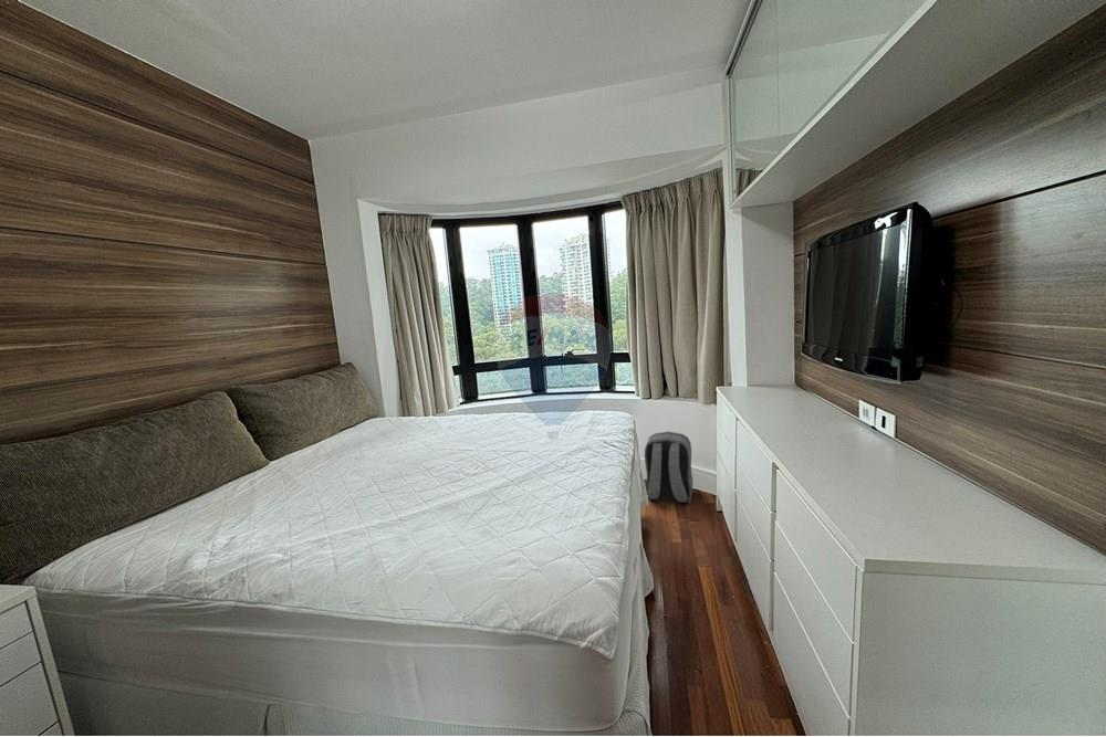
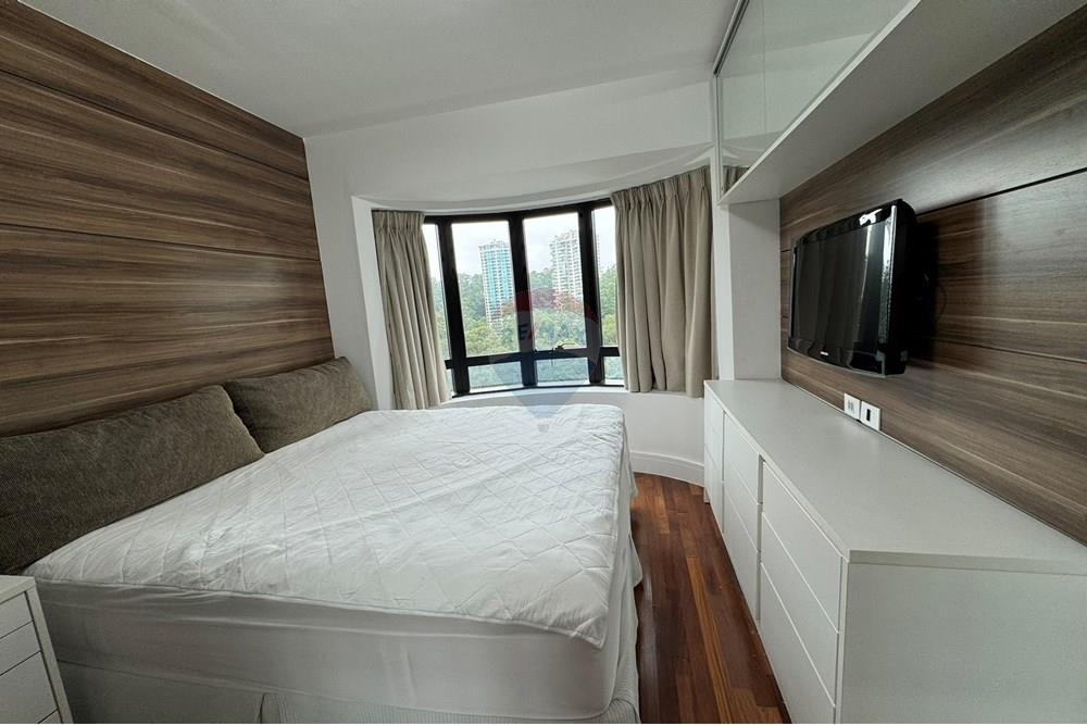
- backpack (668, 466)
